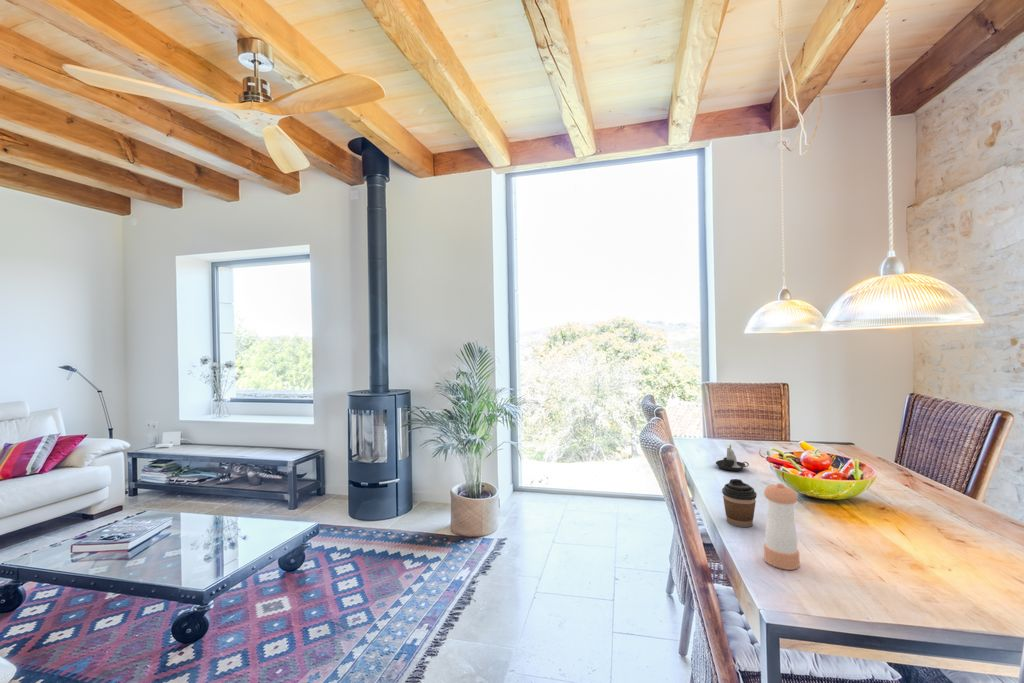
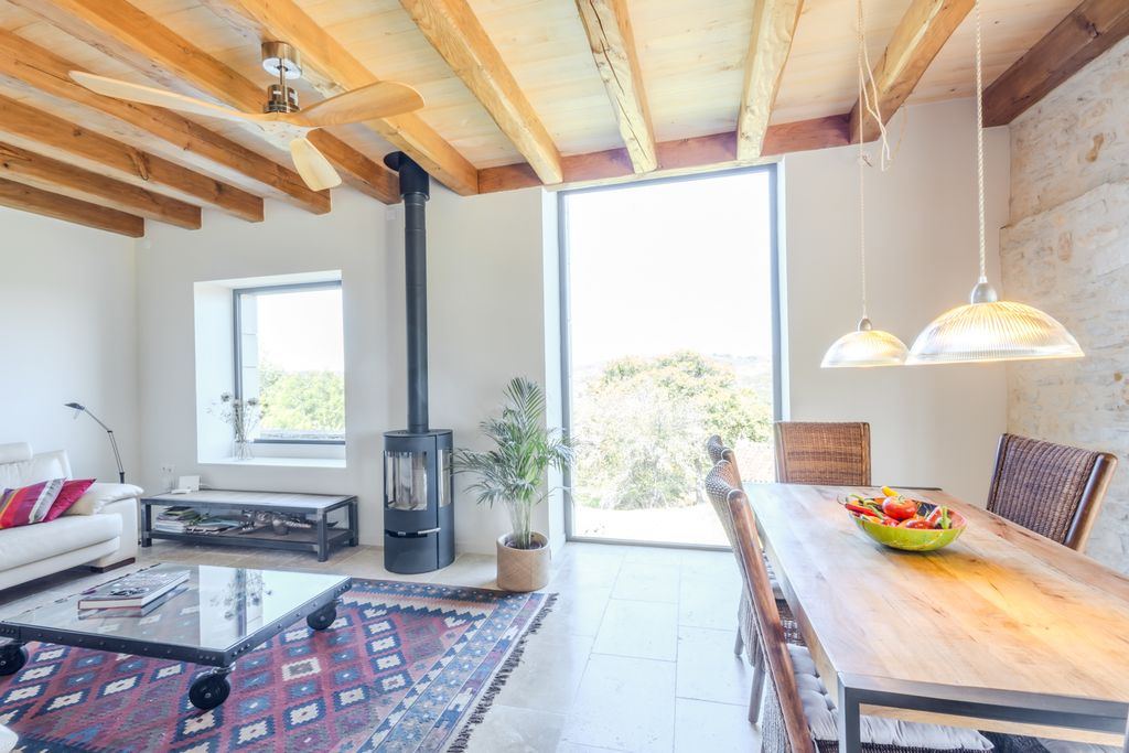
- candle (732, 456)
- coffee cup (739, 502)
- pepper shaker (780, 522)
